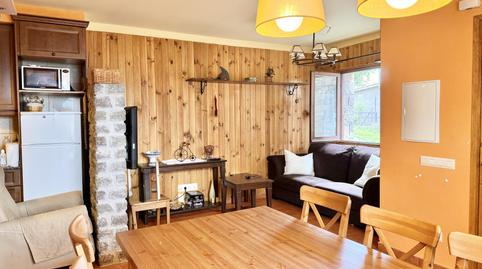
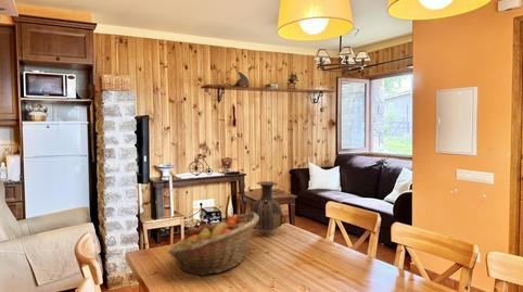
+ fruit basket (216, 239)
+ vase (266, 207)
